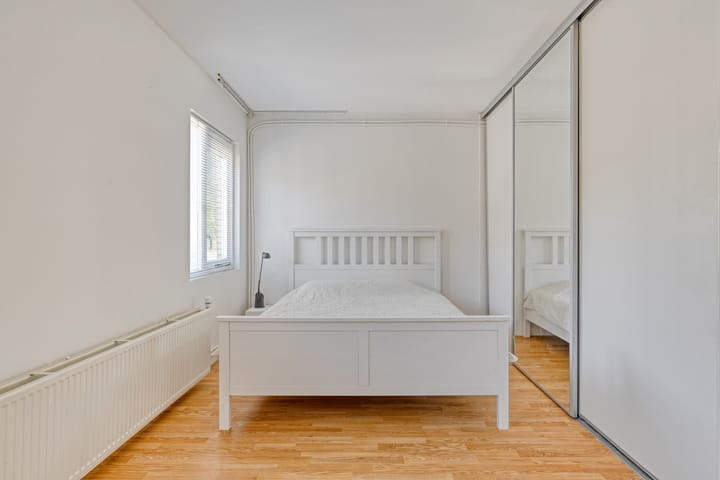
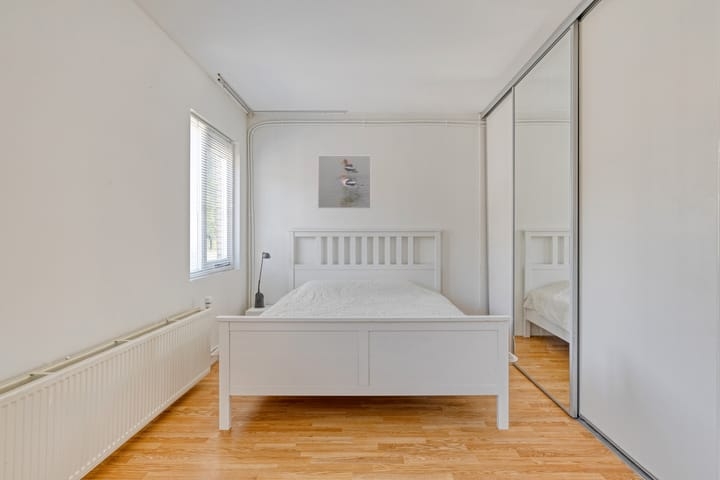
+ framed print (344, 182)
